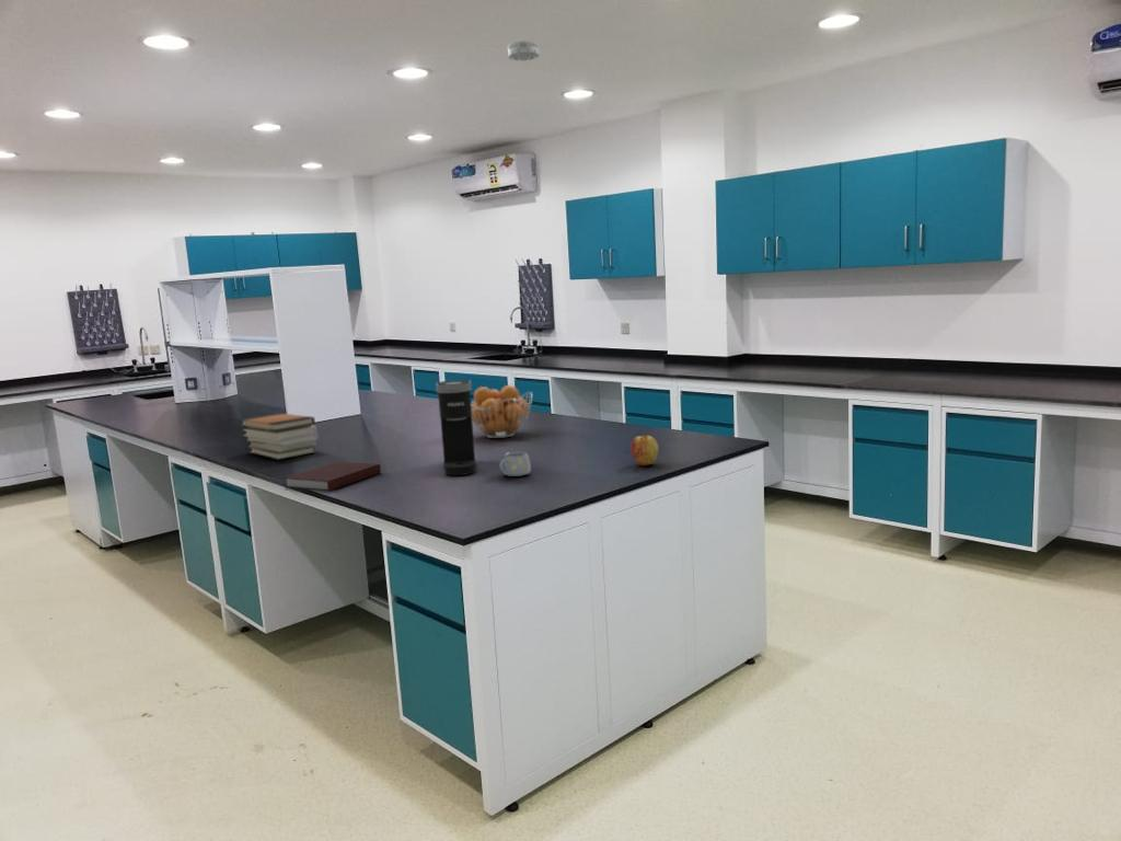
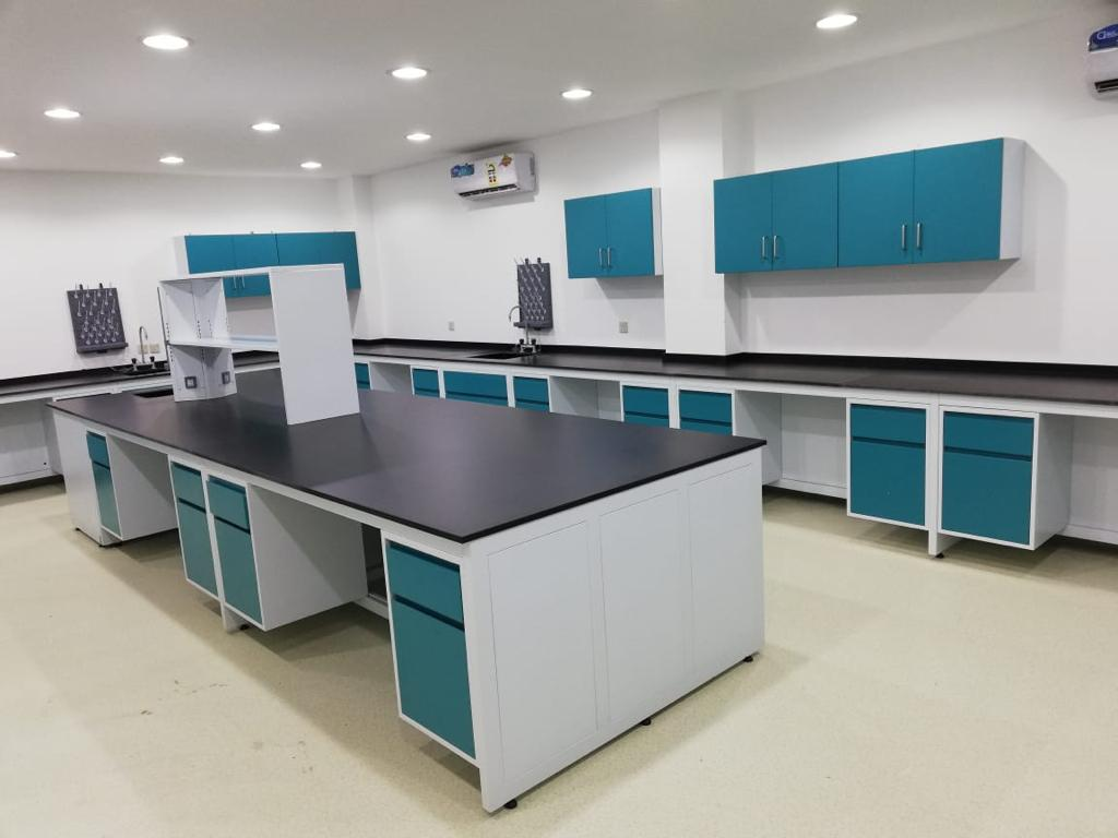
- fruit basket (498, 410)
- coffee maker (457, 424)
- mug (512, 465)
- apple (644, 449)
- notebook (334, 475)
- smoke detector (523, 49)
- book stack (279, 435)
